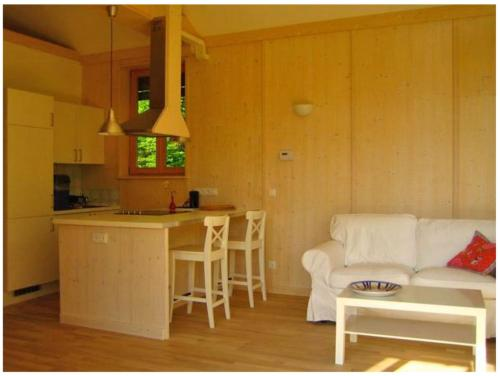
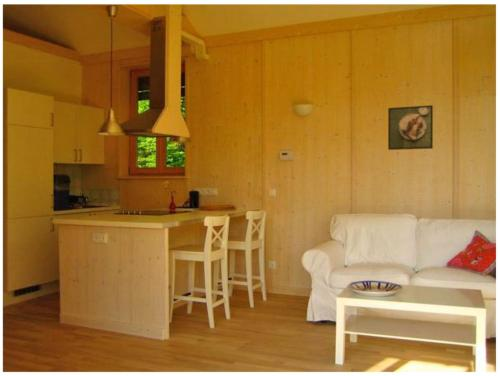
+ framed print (410, 128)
